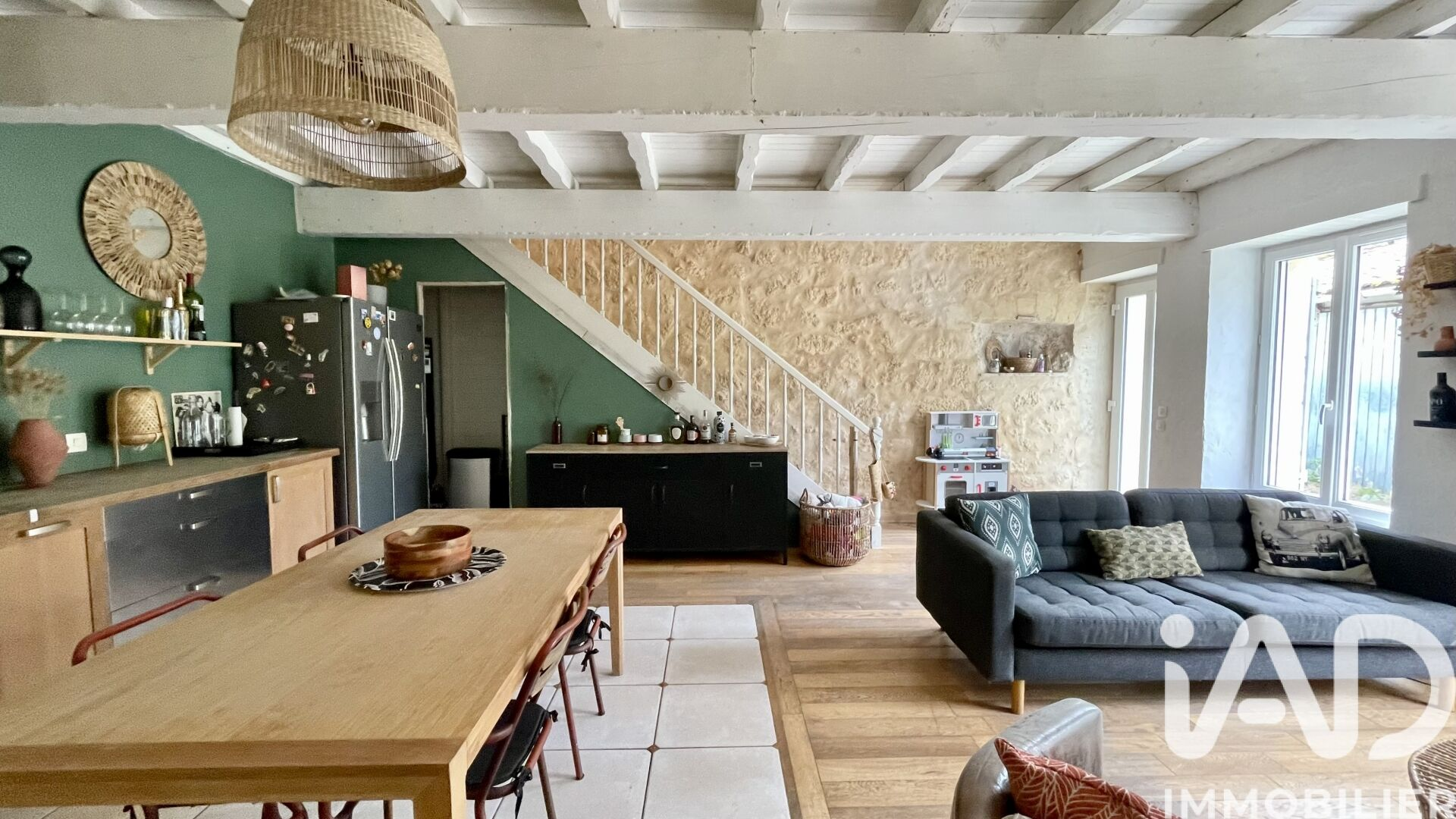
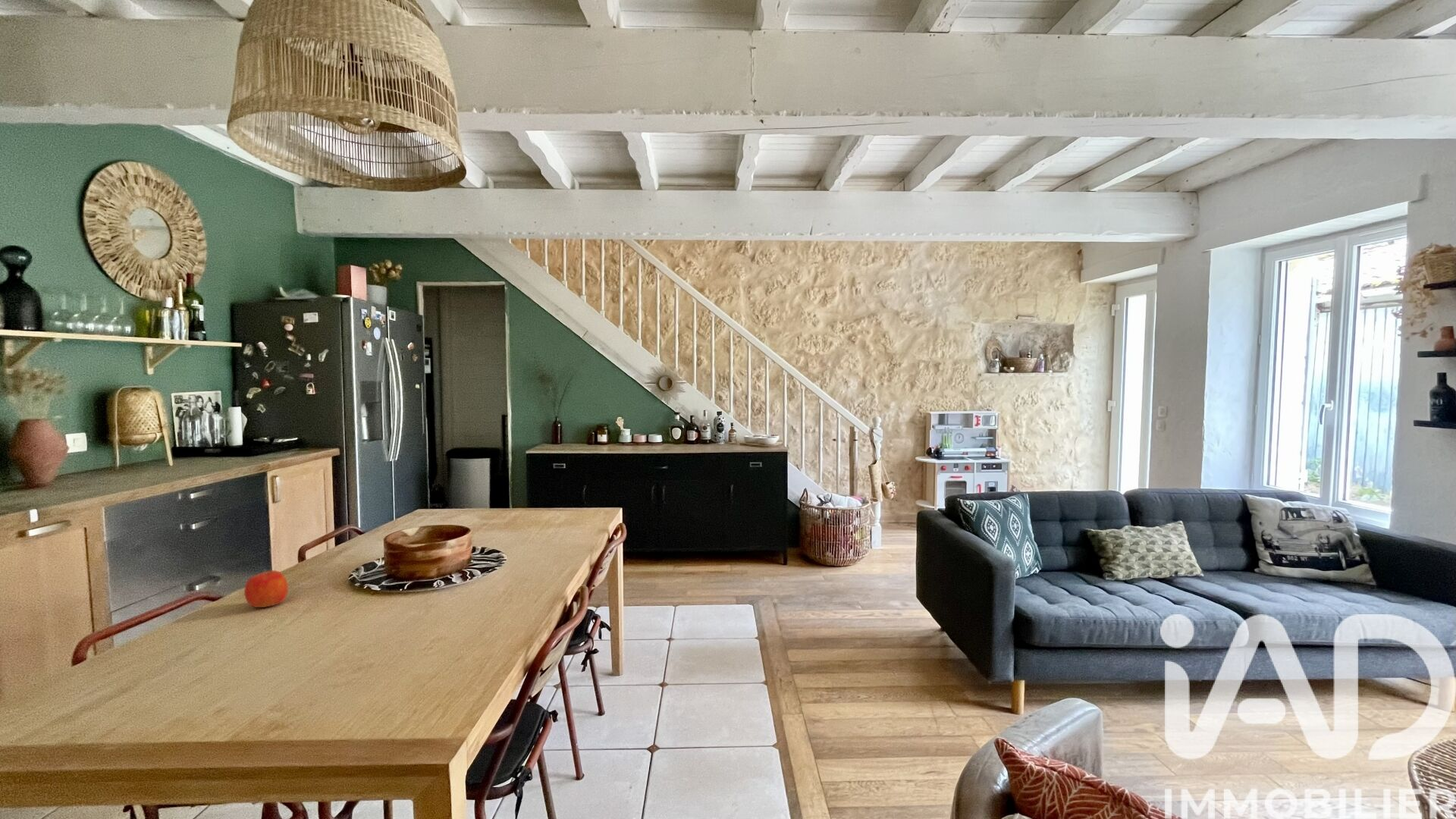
+ apple (266, 586)
